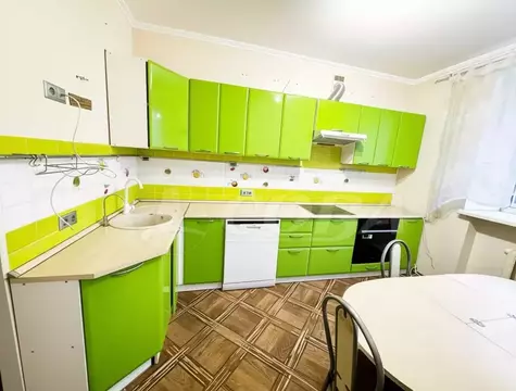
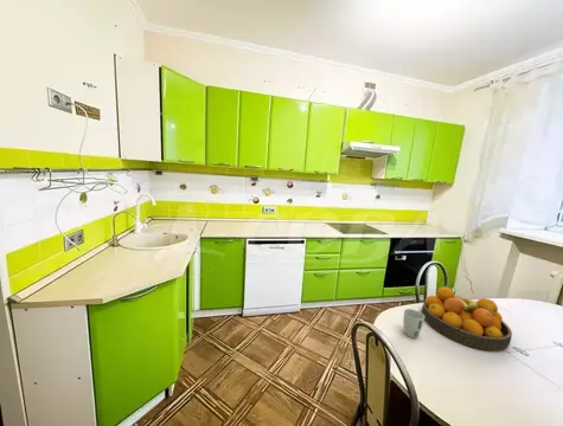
+ cup (412, 323)
+ fruit bowl (465, 310)
